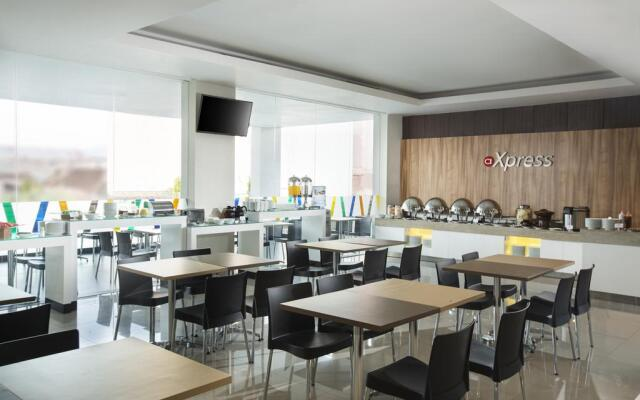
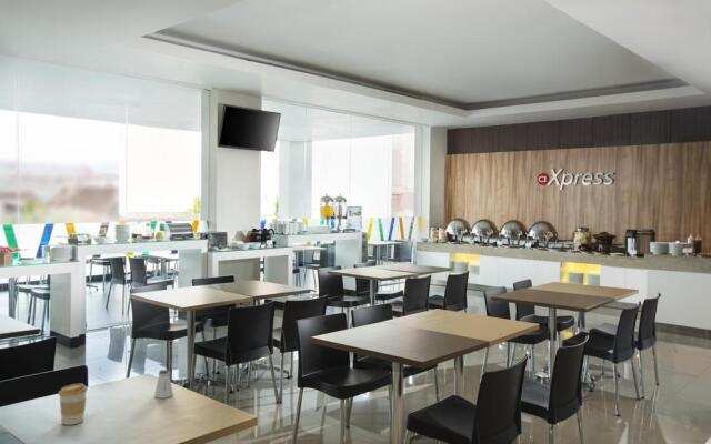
+ saltshaker (163, 383)
+ coffee cup (72, 403)
